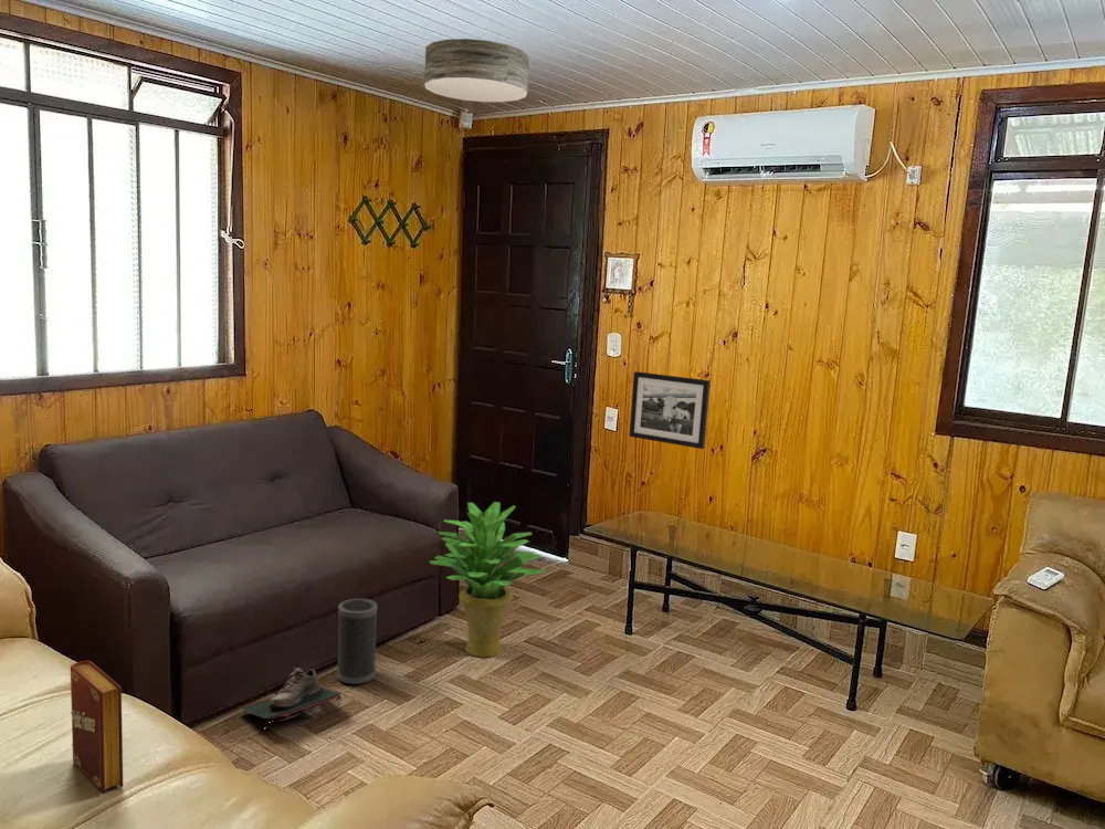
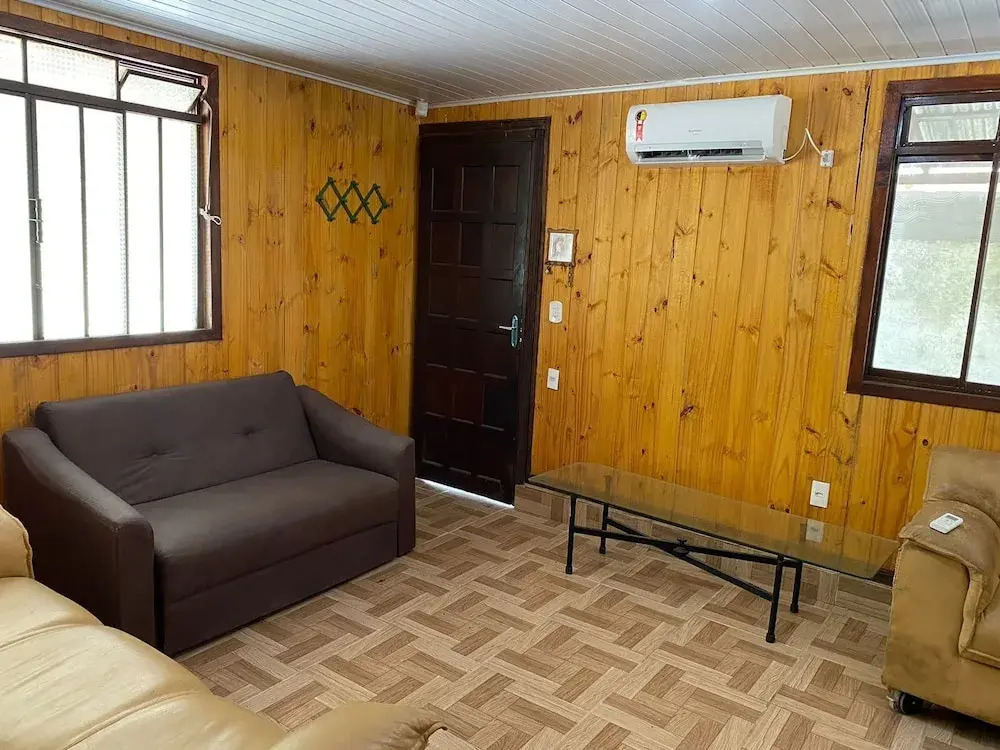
- potted plant (485, 577)
- shoe (293, 691)
- picture frame (669, 409)
- book (94, 724)
- speaker (357, 641)
- ceiling light (476, 72)
